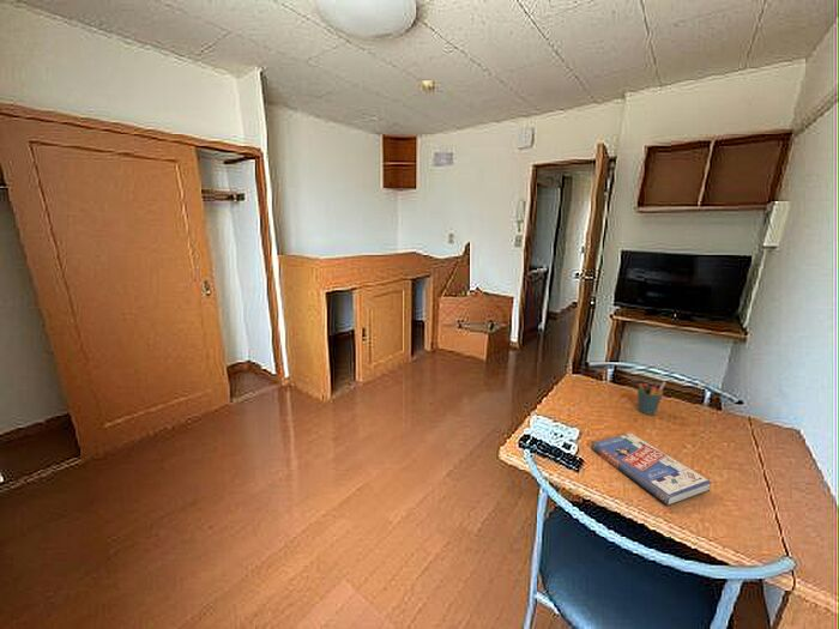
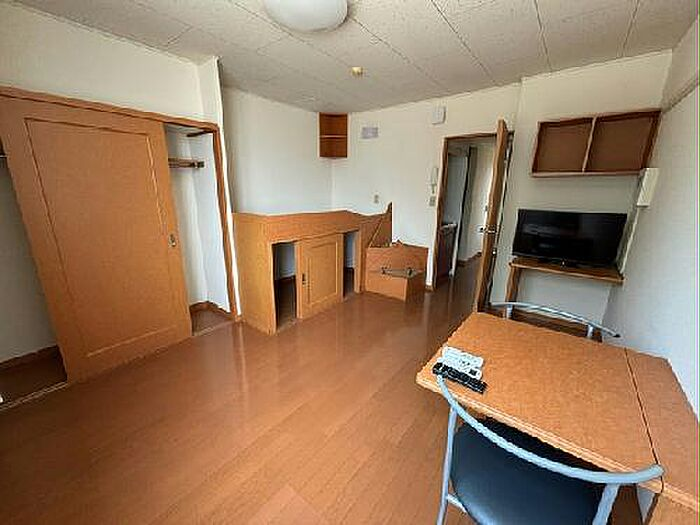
- book (646, 465)
- pen holder (648, 395)
